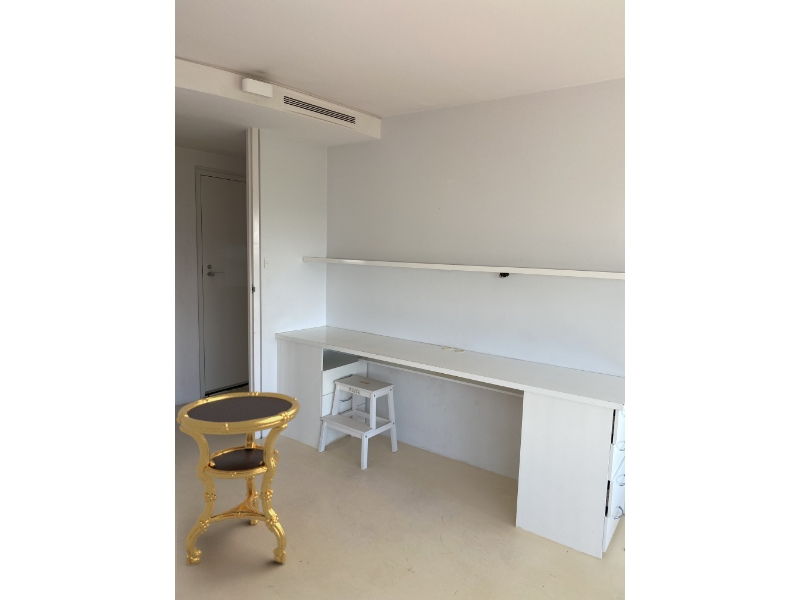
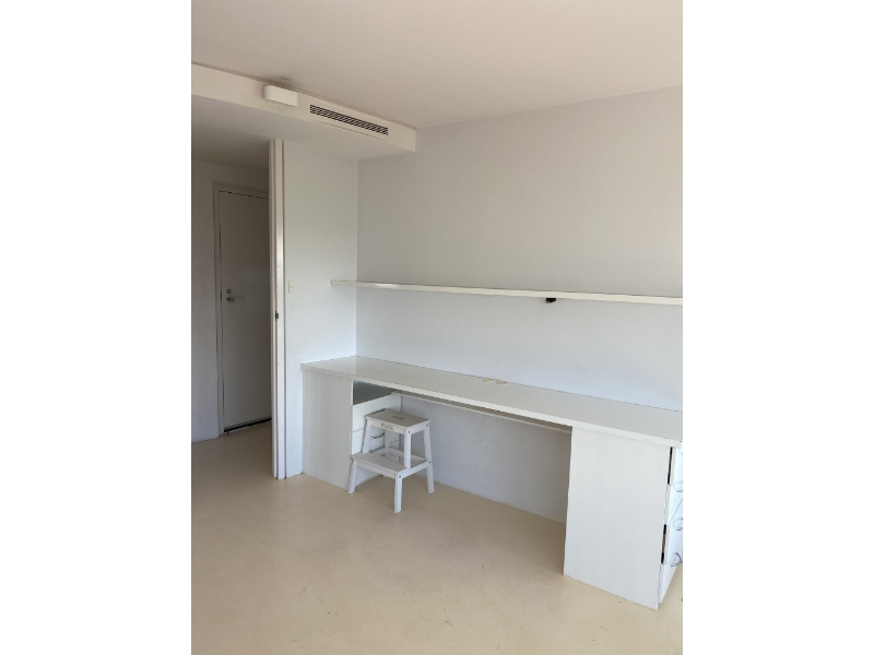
- side table (242, 477)
